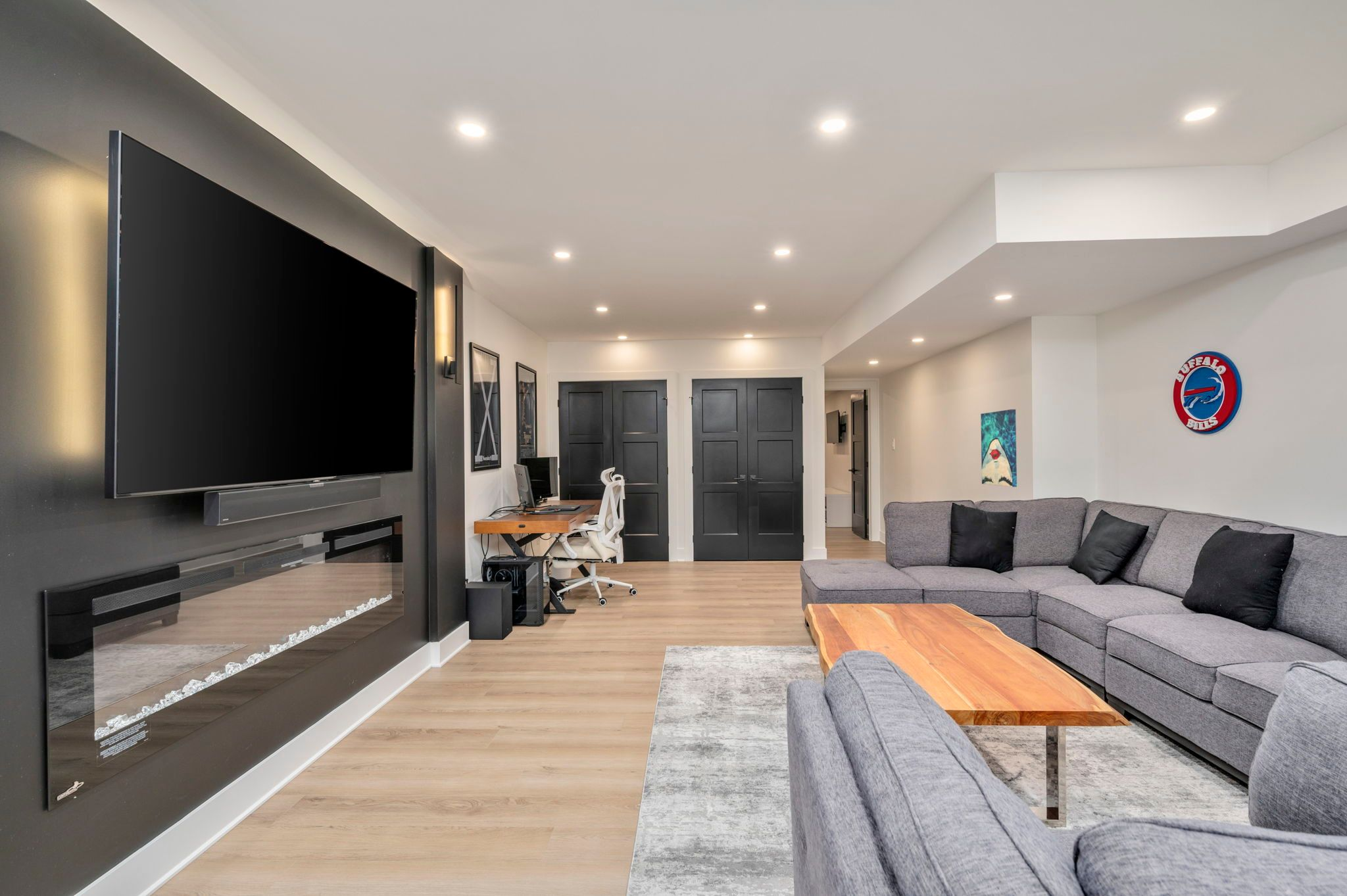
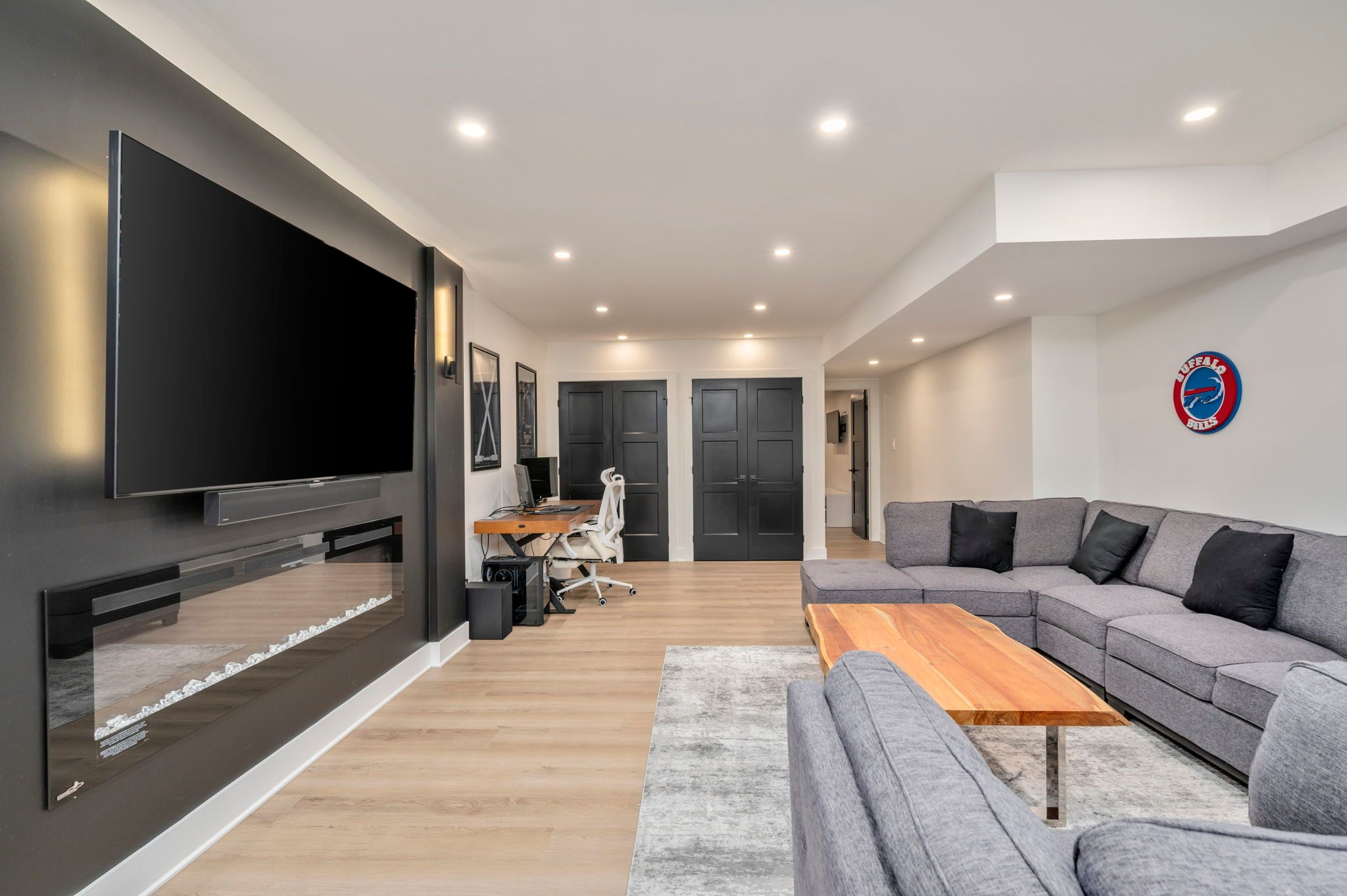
- wall art (998, 448)
